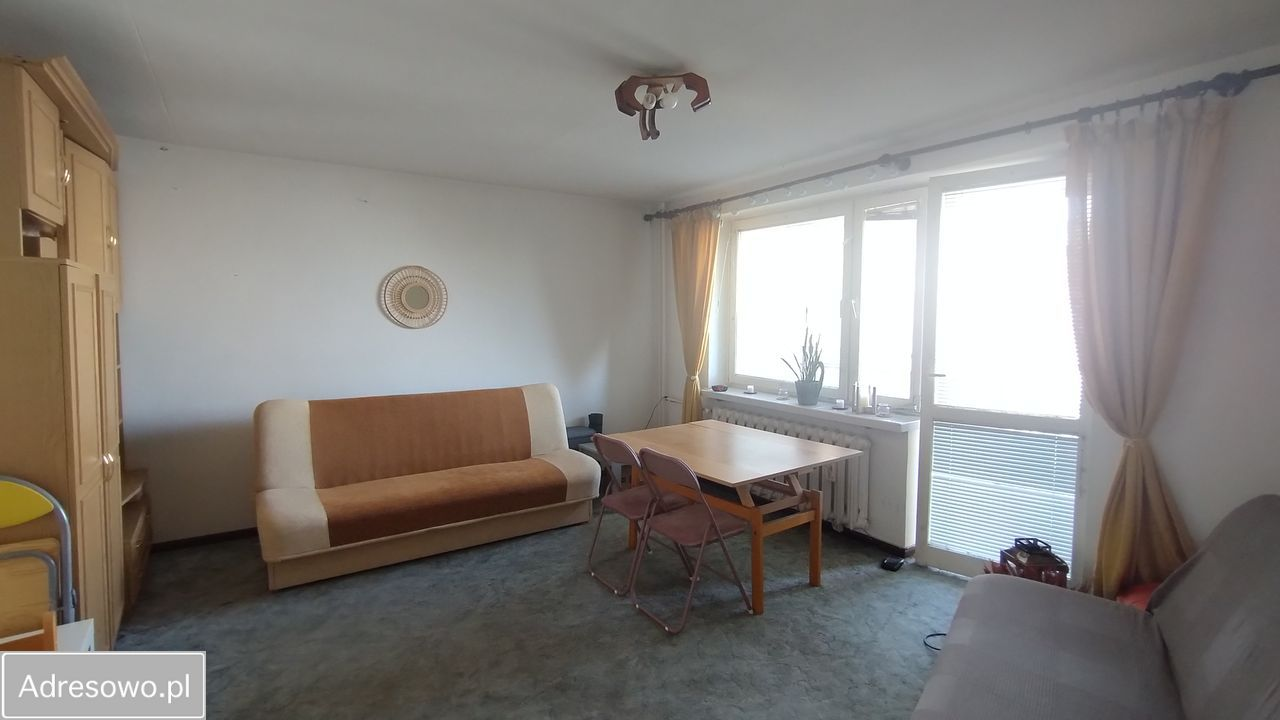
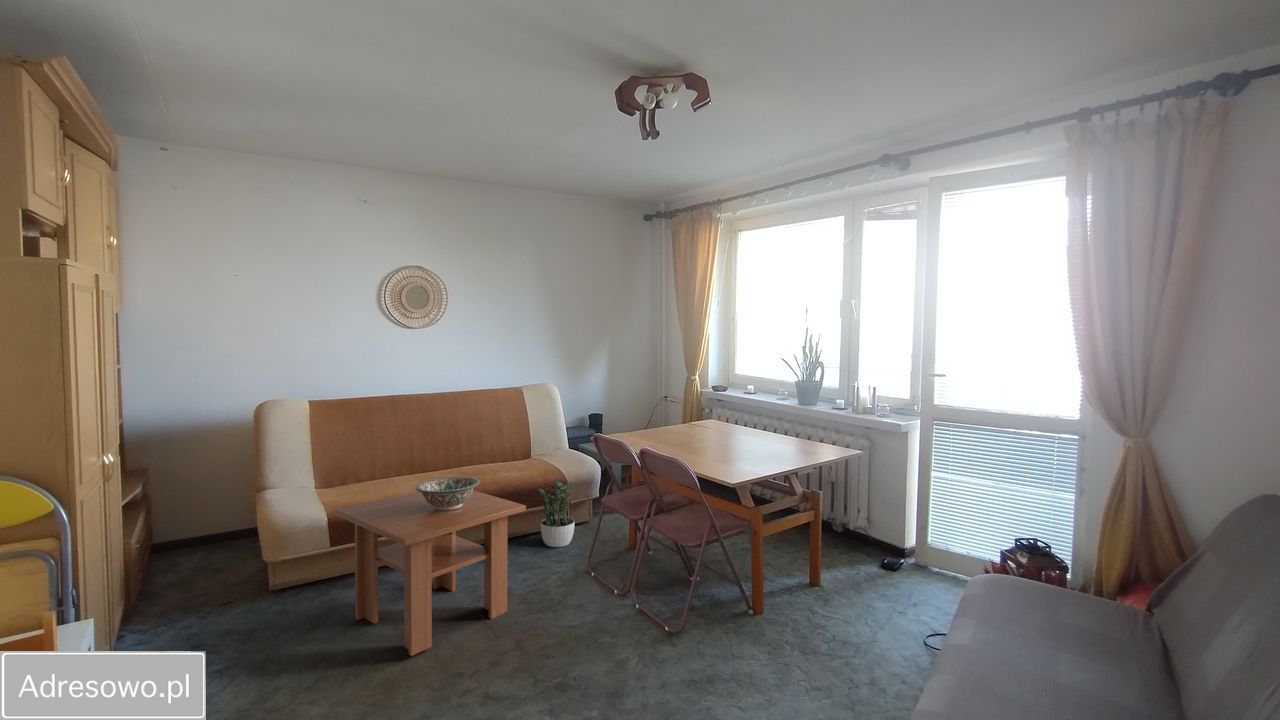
+ decorative bowl (448, 494)
+ potted plant (555, 510)
+ coffee table (432, 561)
